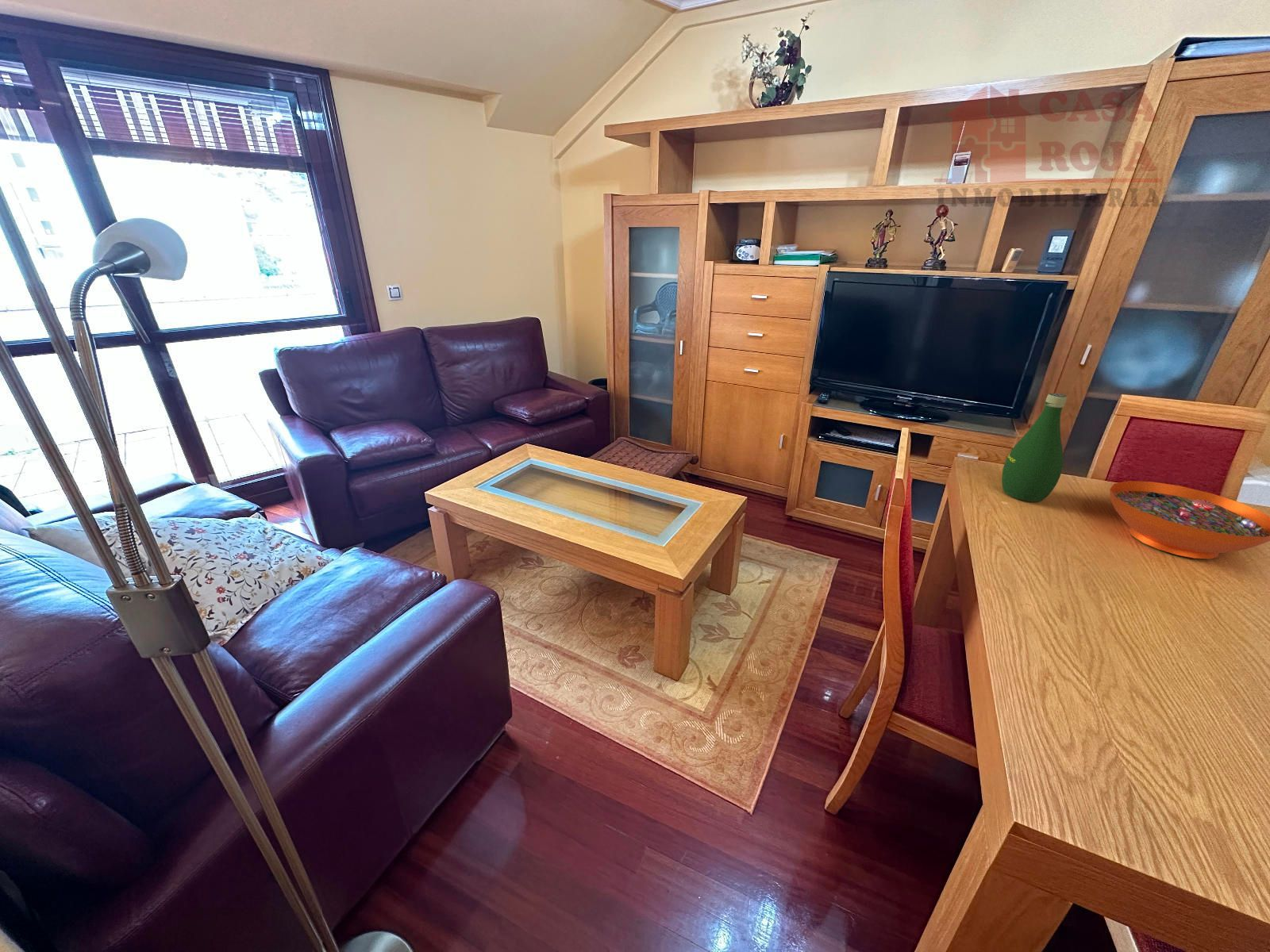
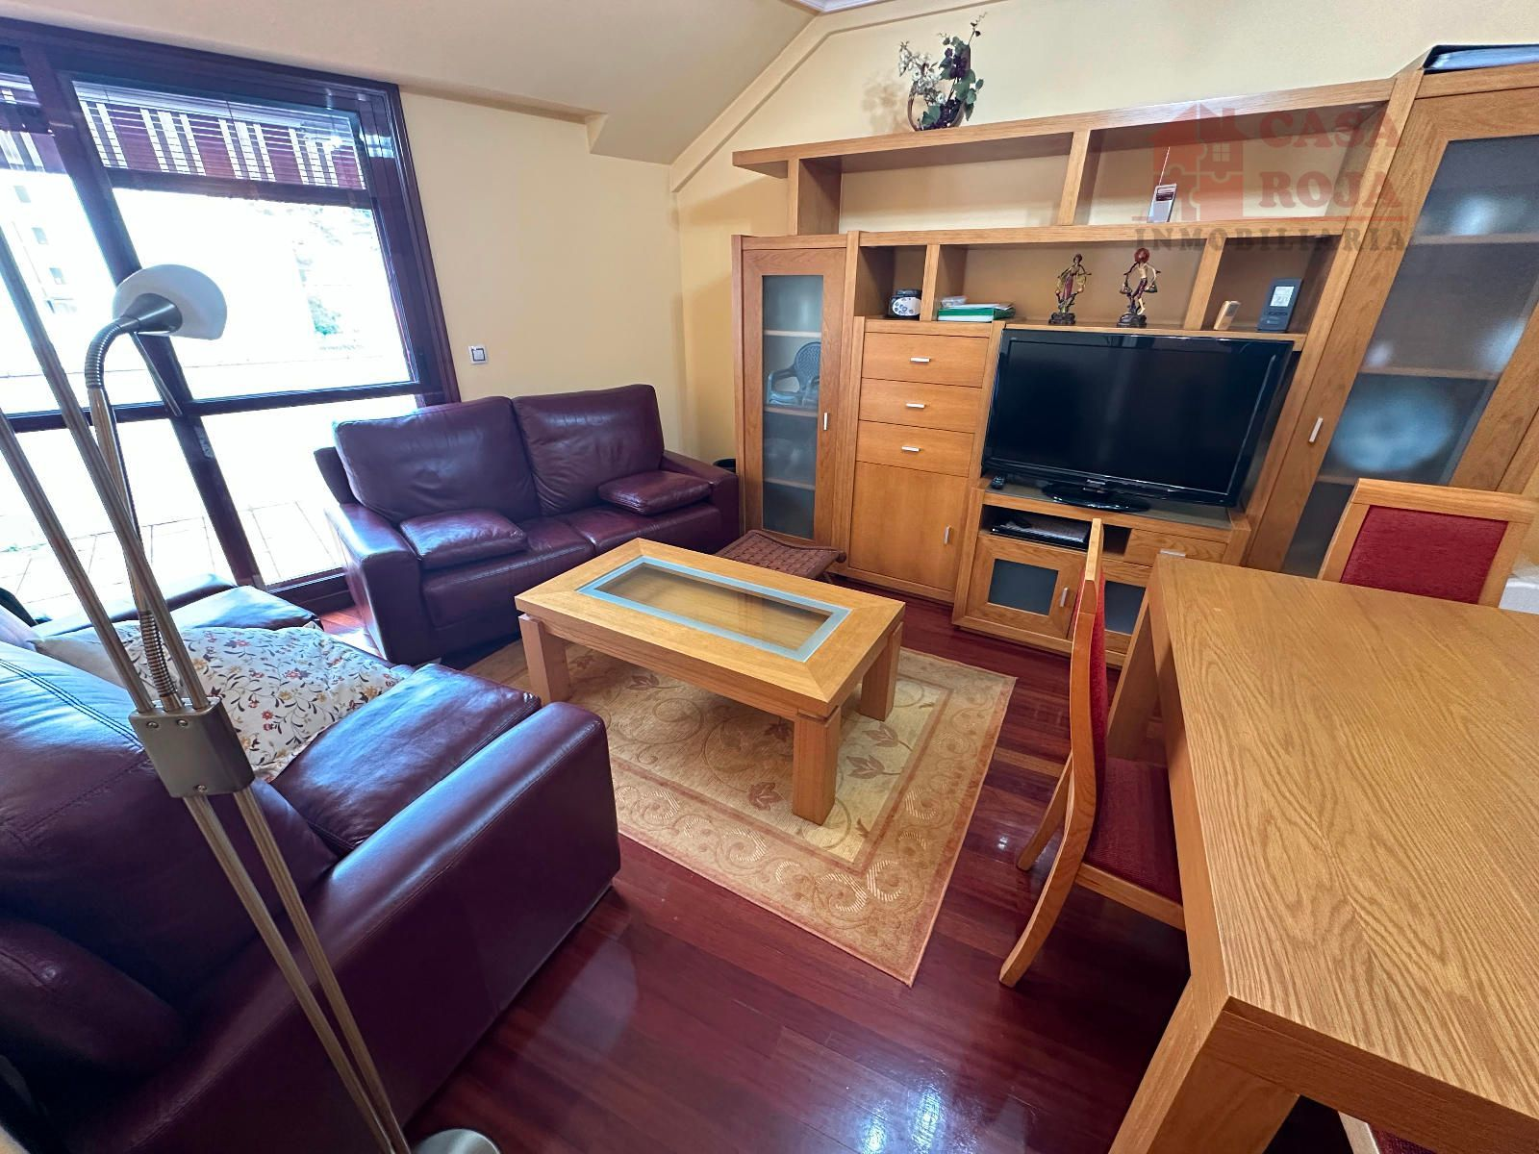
- decorative bowl (1180, 523)
- bottle (1039, 447)
